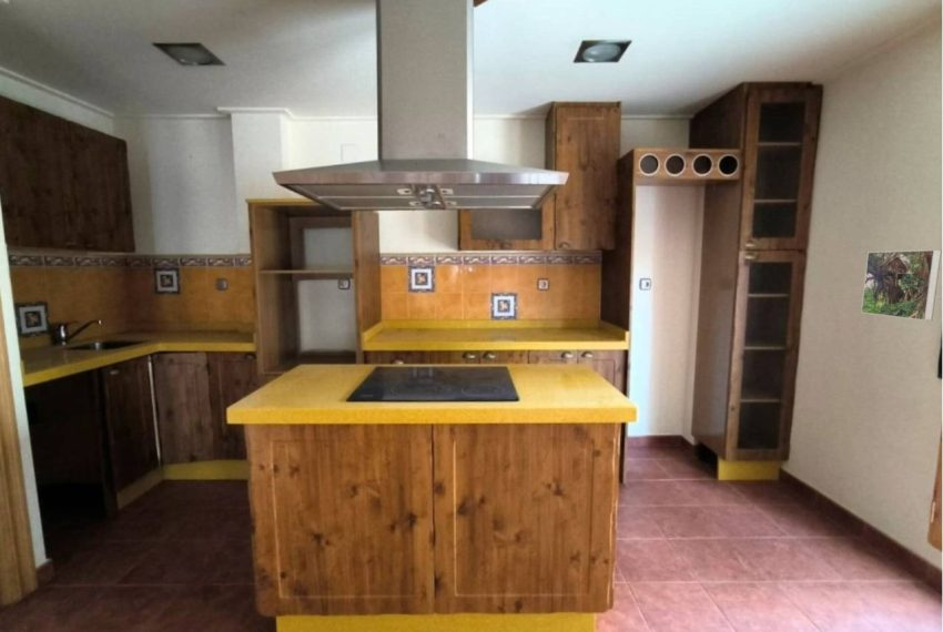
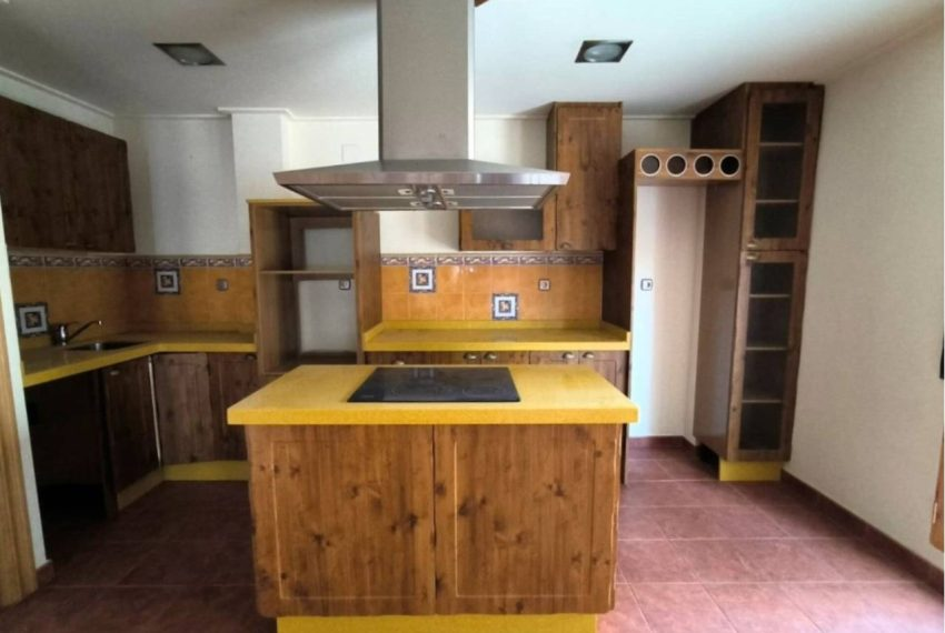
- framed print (898, 284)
